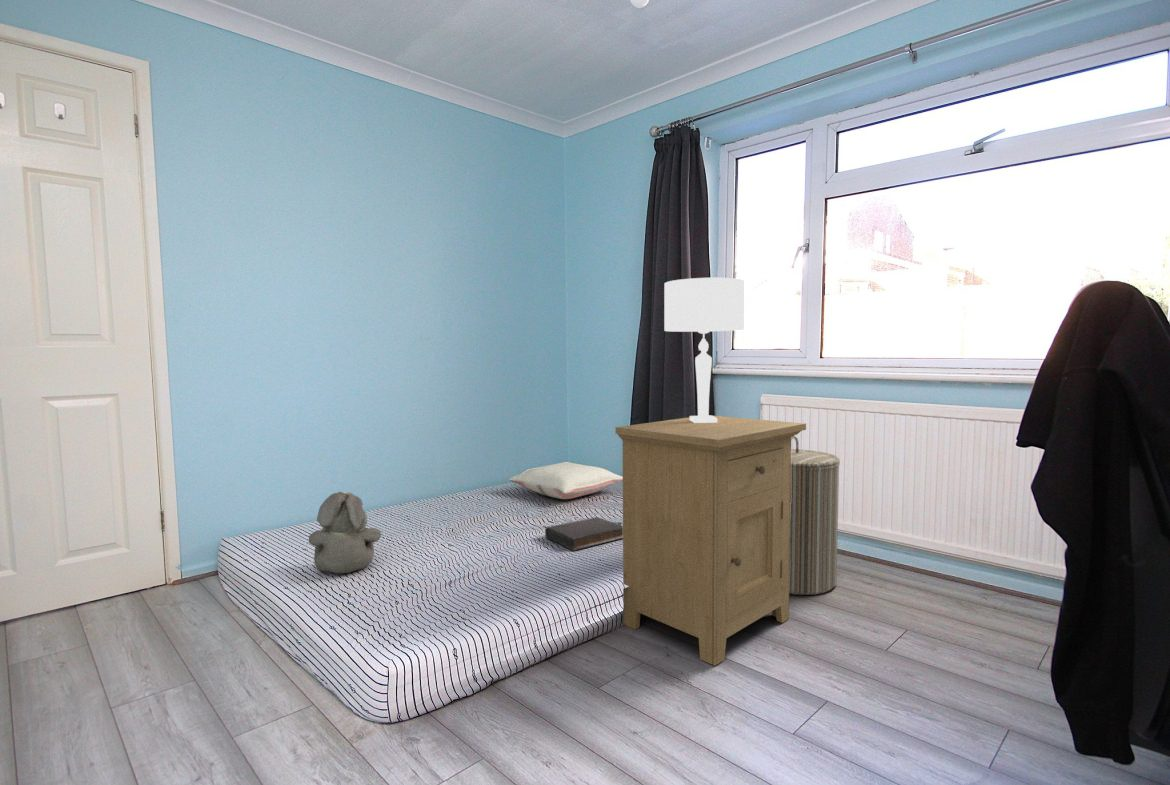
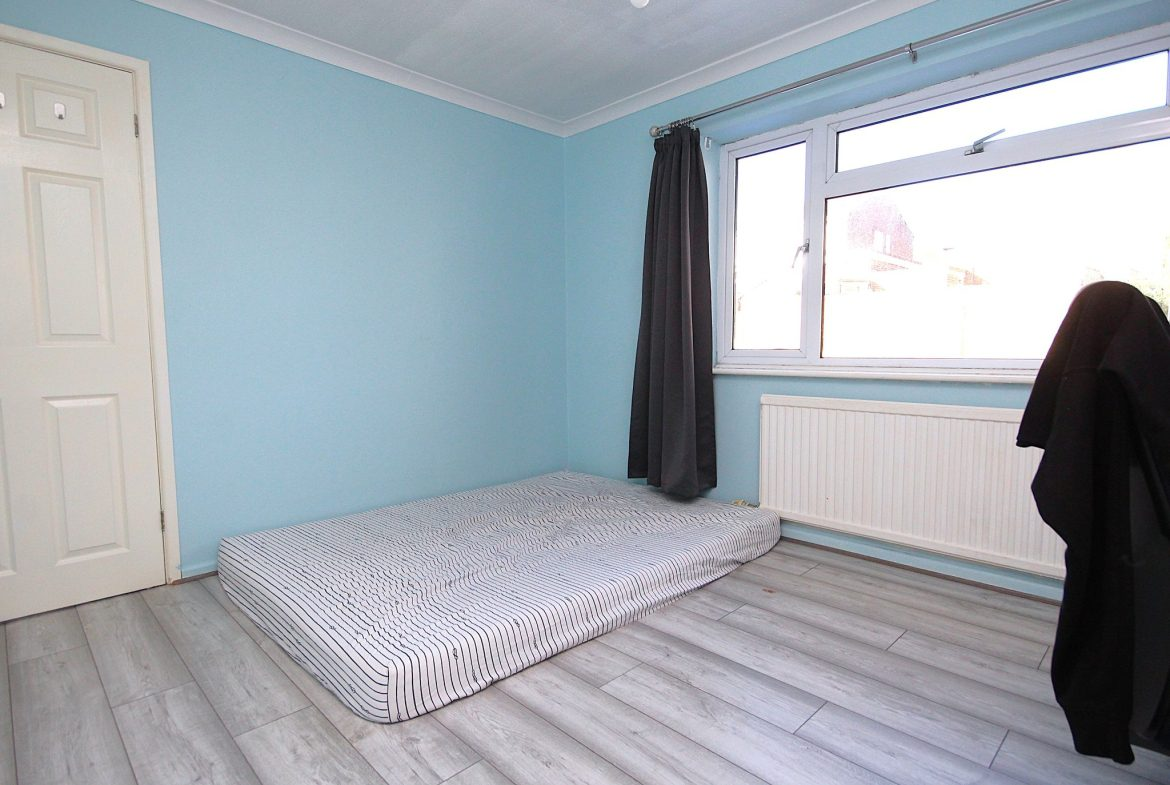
- nightstand (711, 525)
- teddy bear (345, 531)
- book (585, 531)
- table lamp (703, 352)
- laundry hamper (792, 507)
- pillow (566, 479)
